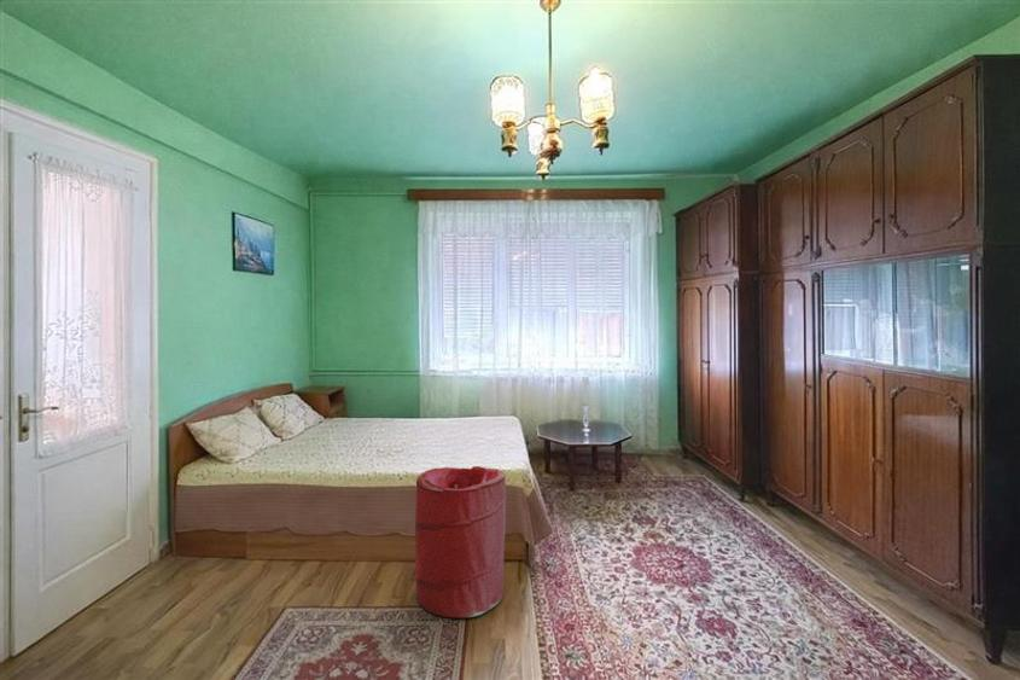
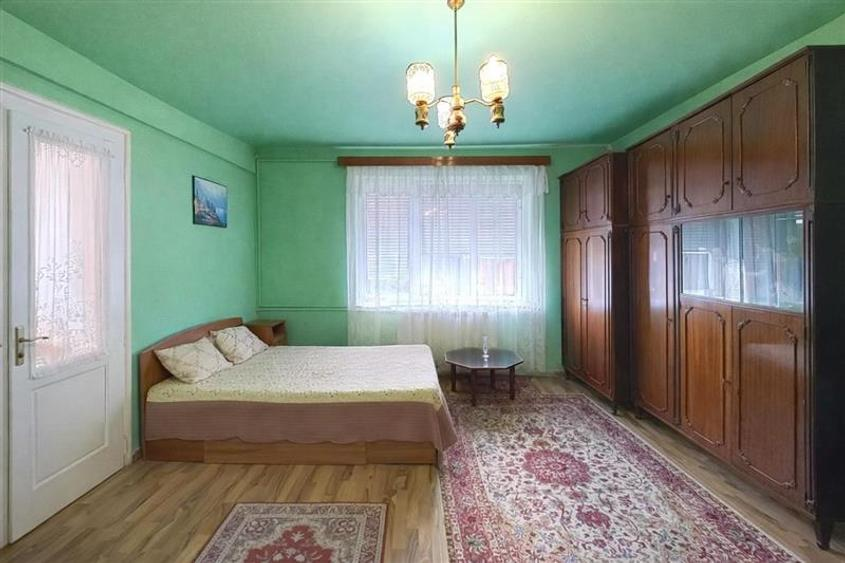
- laundry hamper (461, 530)
